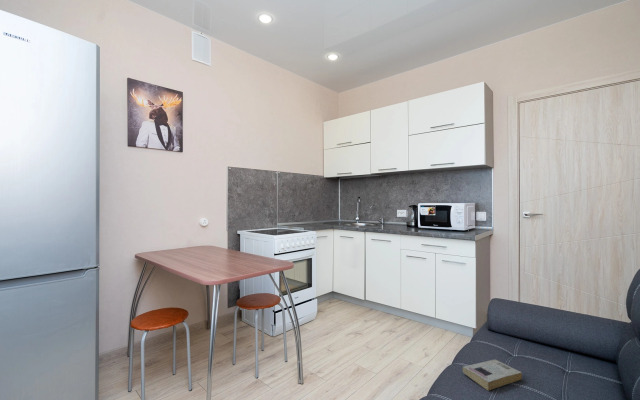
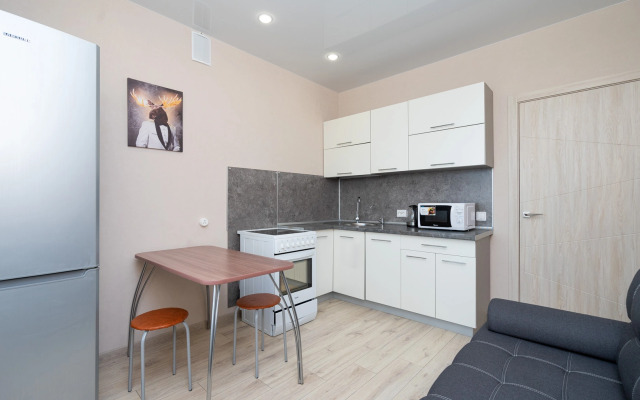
- book (491, 372)
